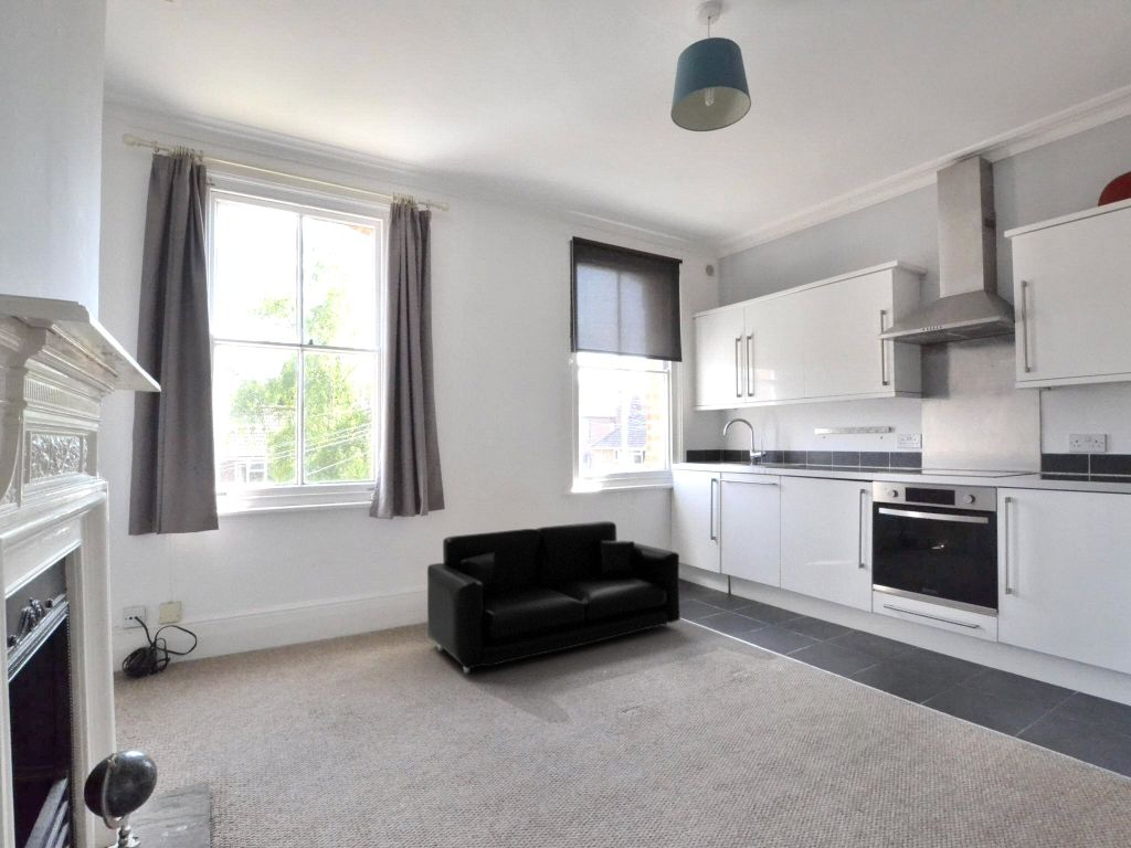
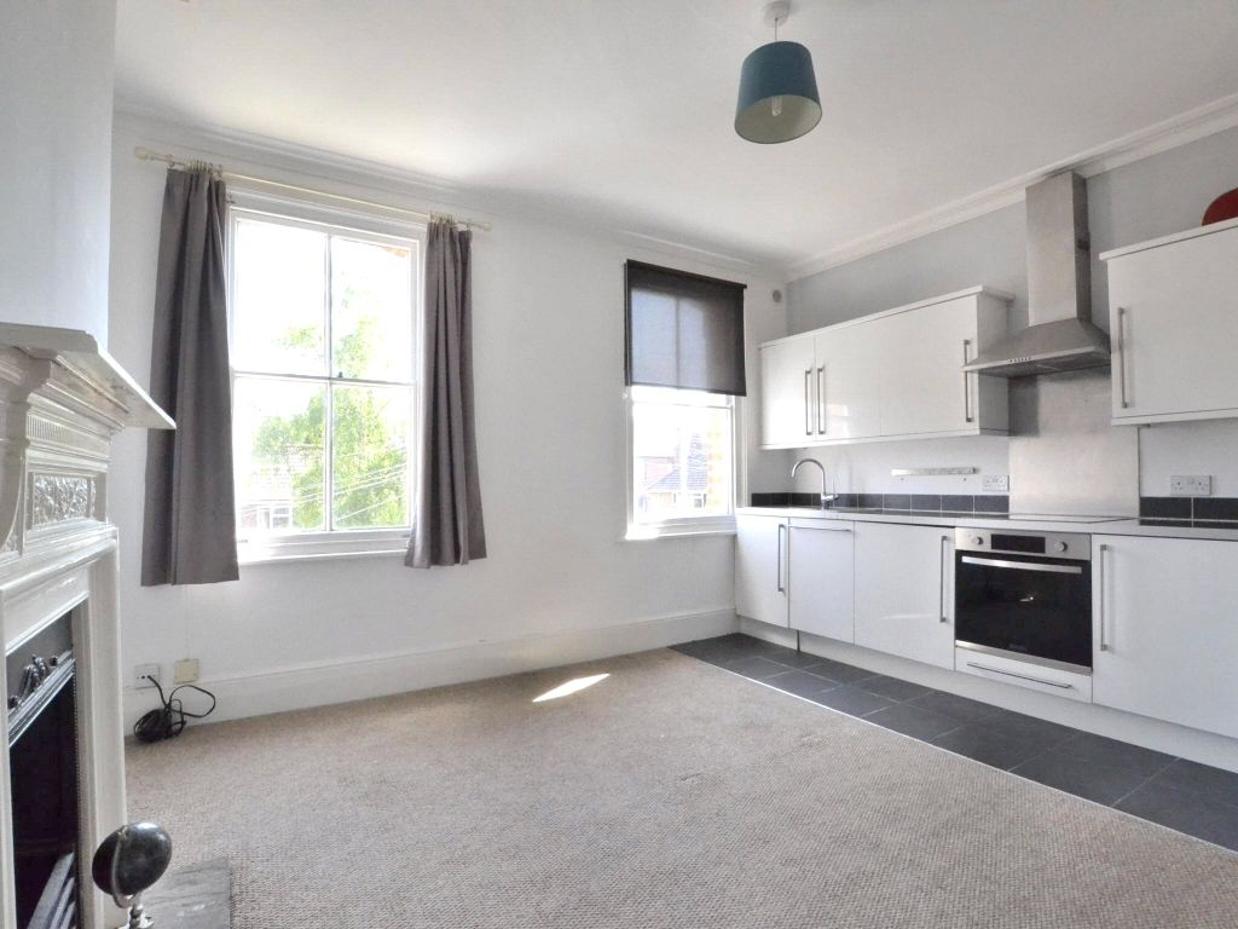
- loveseat (558, 584)
